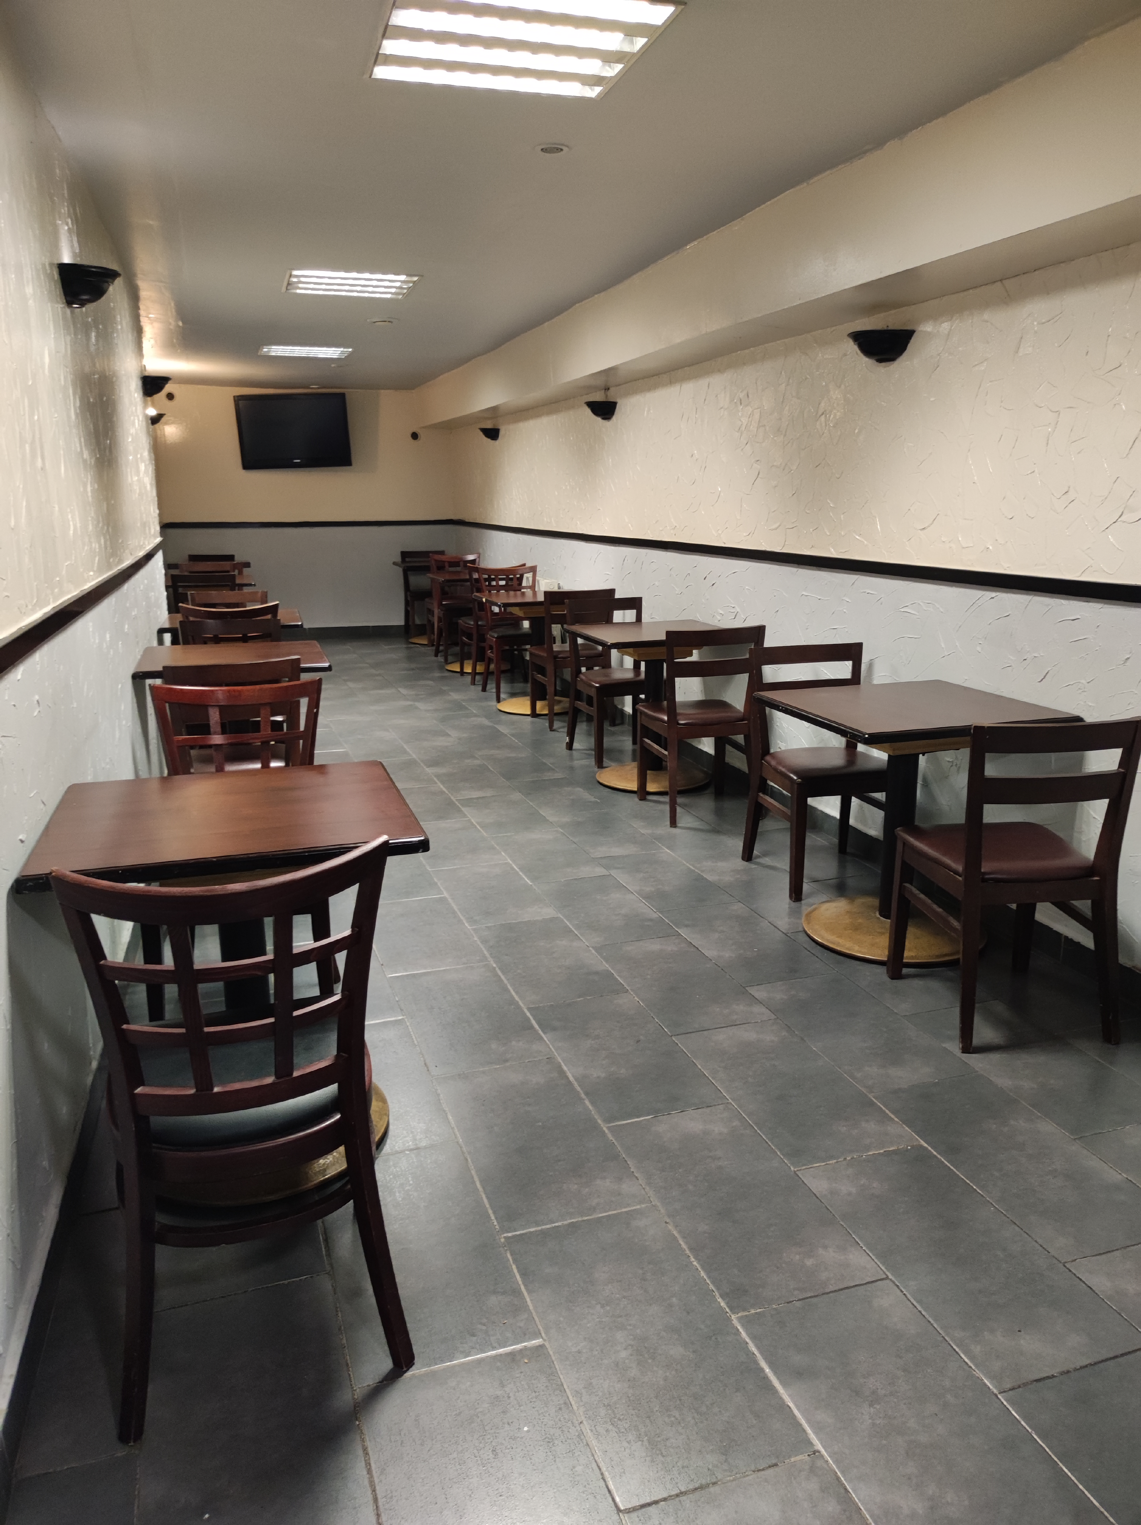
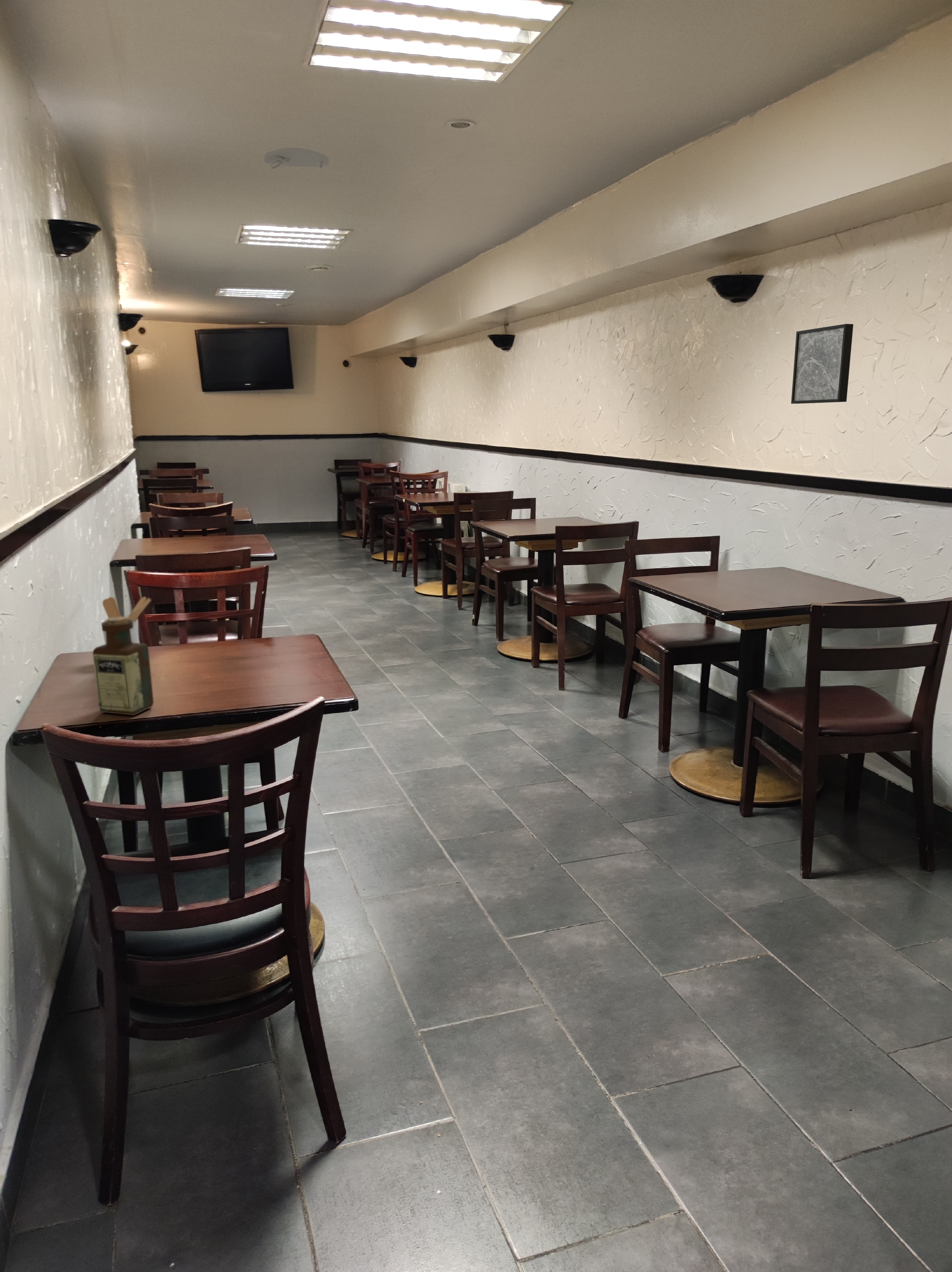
+ utensil holder (130, 629)
+ smoke detector (297, 161)
+ bottle (122, 665)
+ wall art (821, 366)
